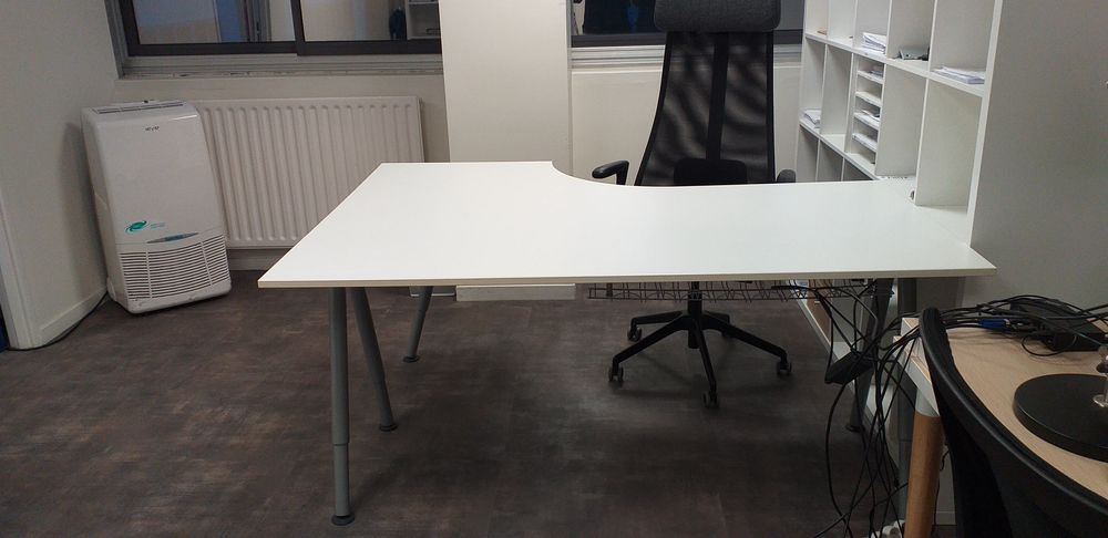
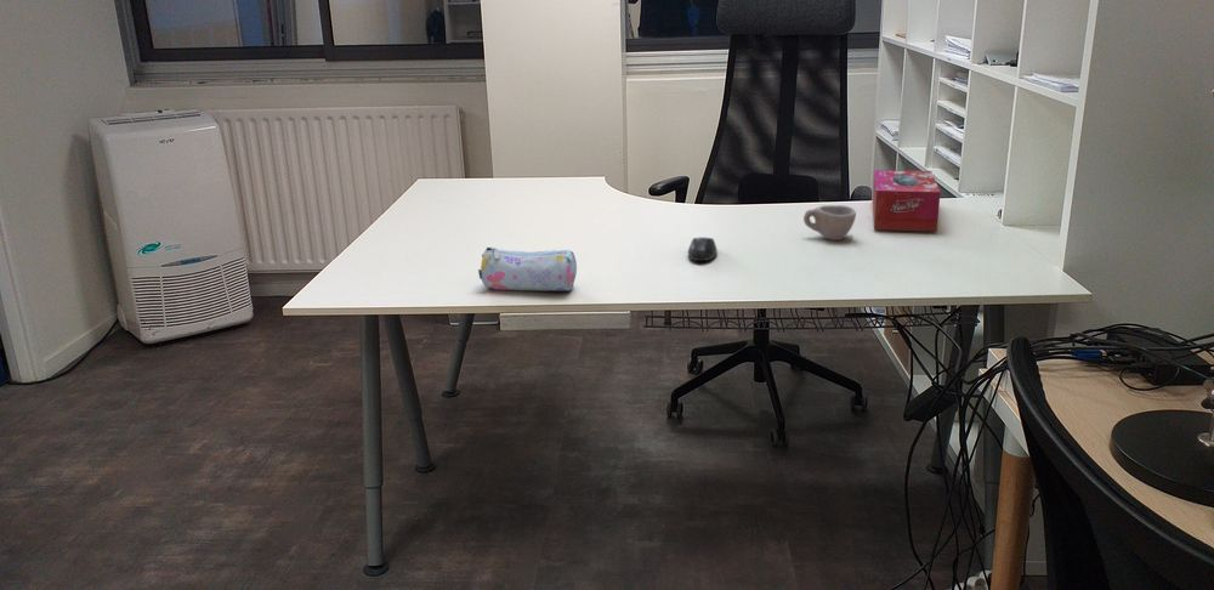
+ pencil case (528, 268)
+ tissue box (903, 198)
+ mouse (702, 246)
+ cup (829, 223)
